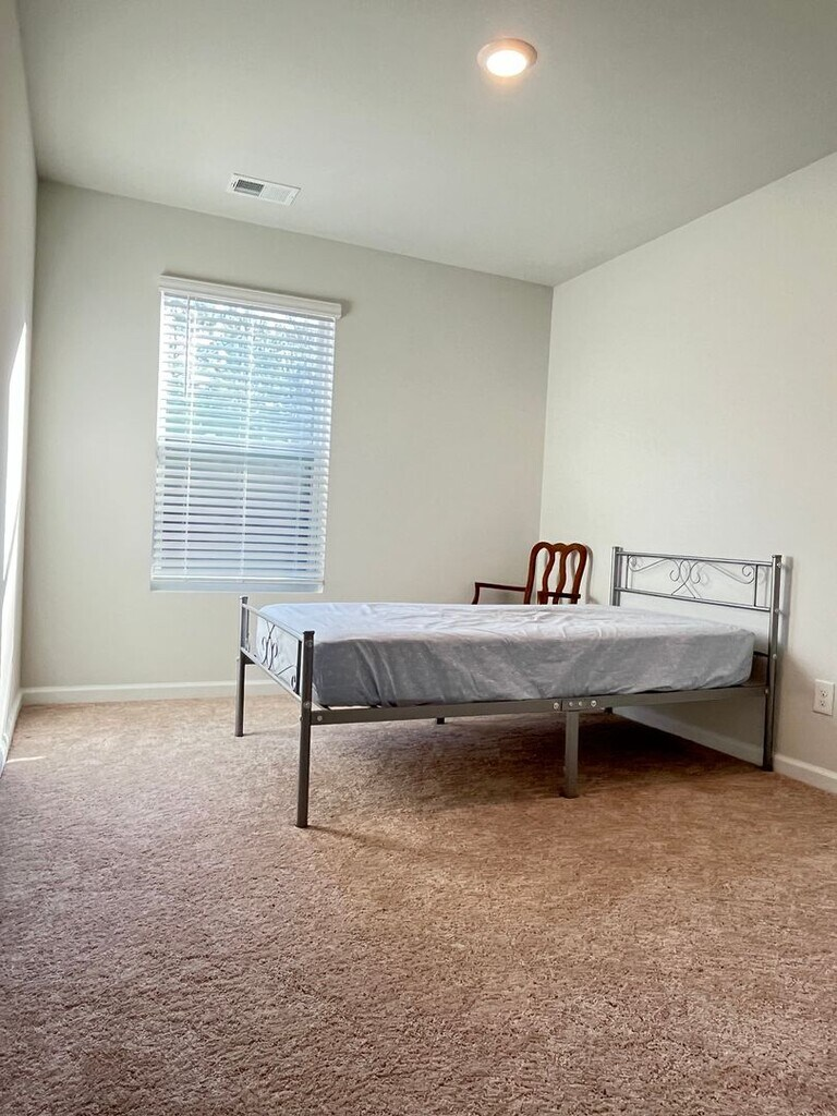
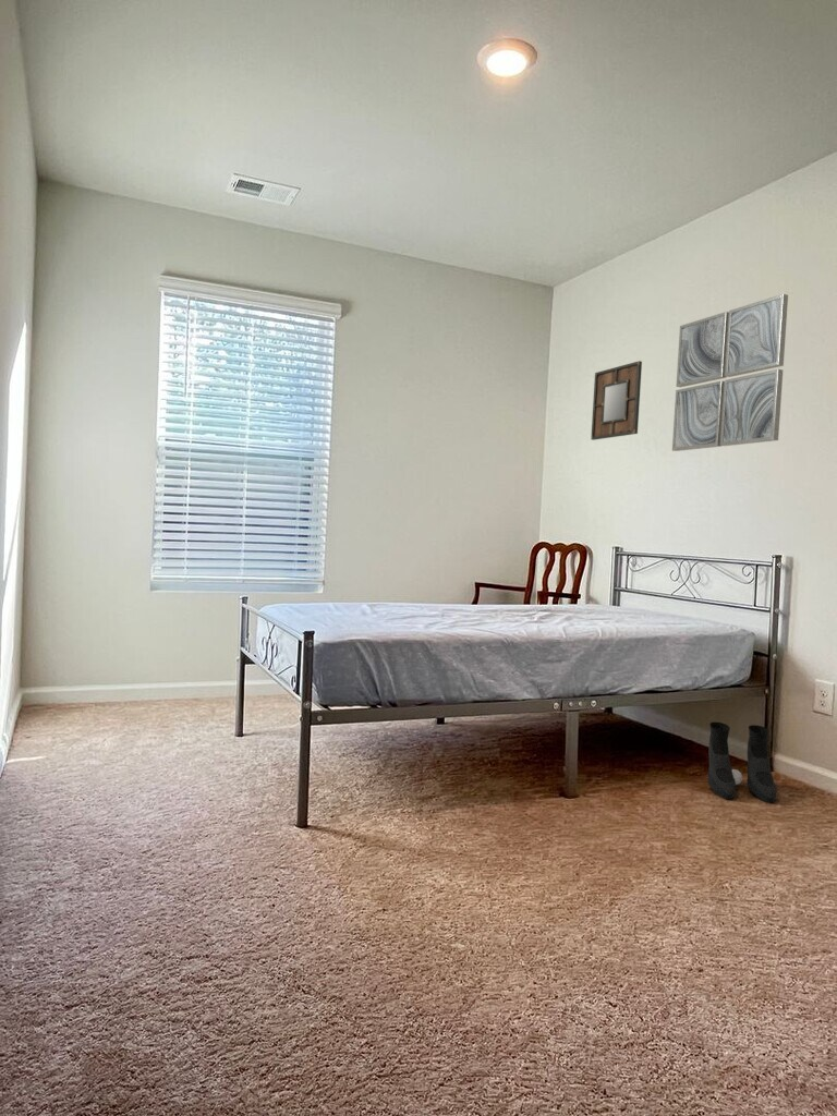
+ wall art (725, 377)
+ boots (748, 757)
+ home mirror (615, 401)
